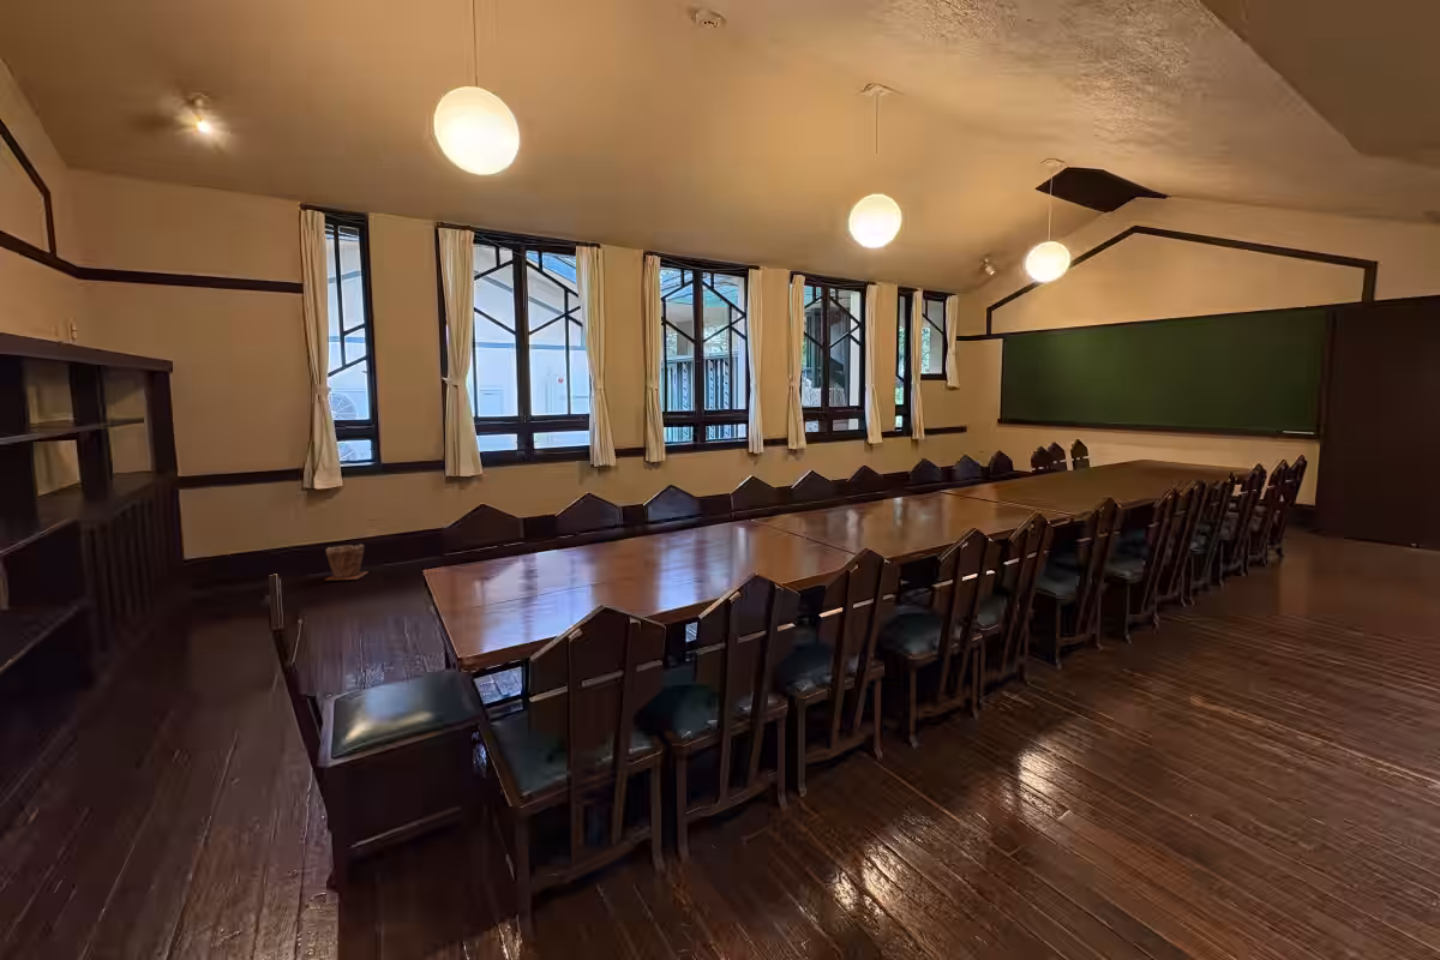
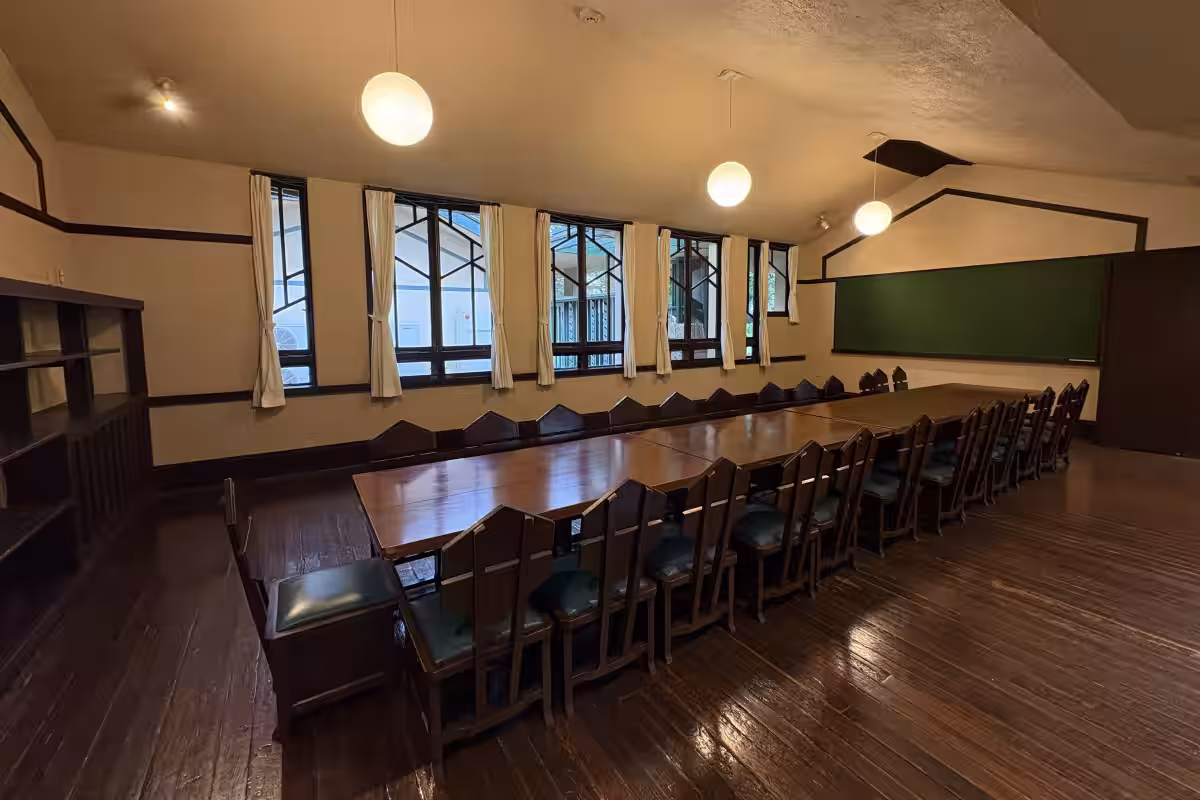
- plant pot (346, 560)
